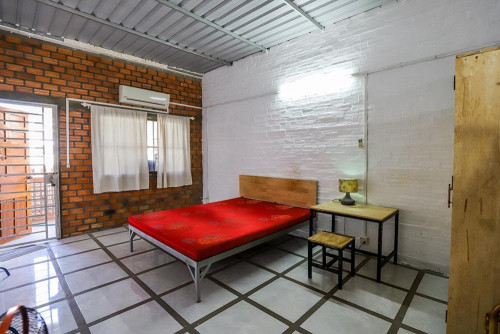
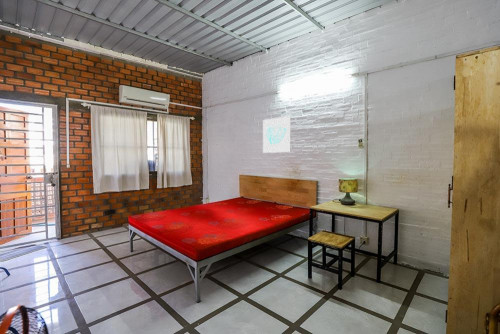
+ wall art (276, 135)
